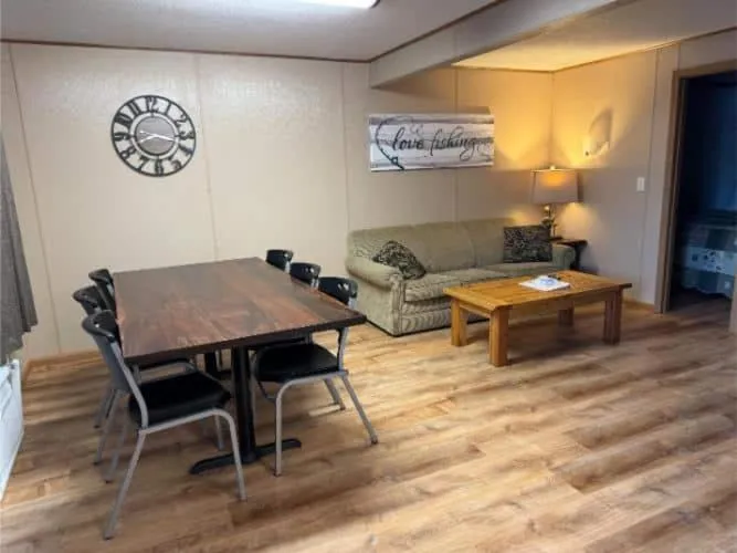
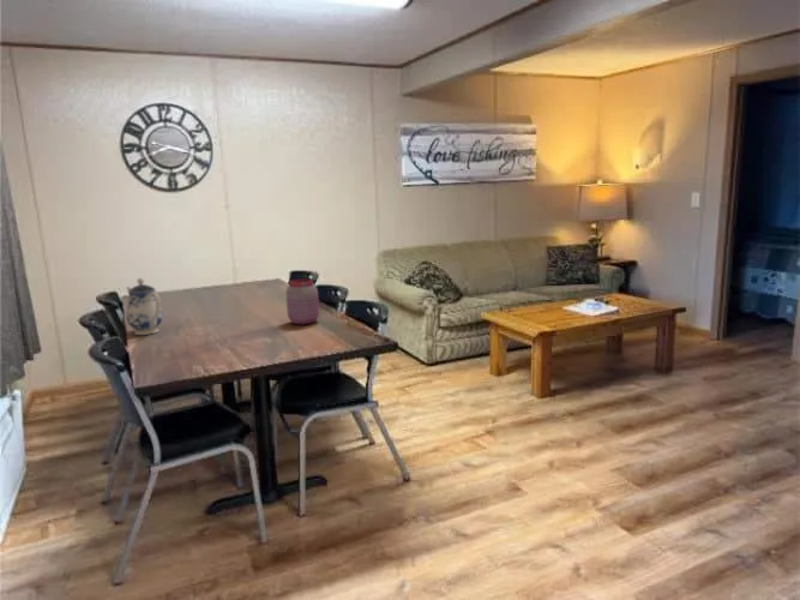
+ teapot (143, 305)
+ jar (302, 301)
